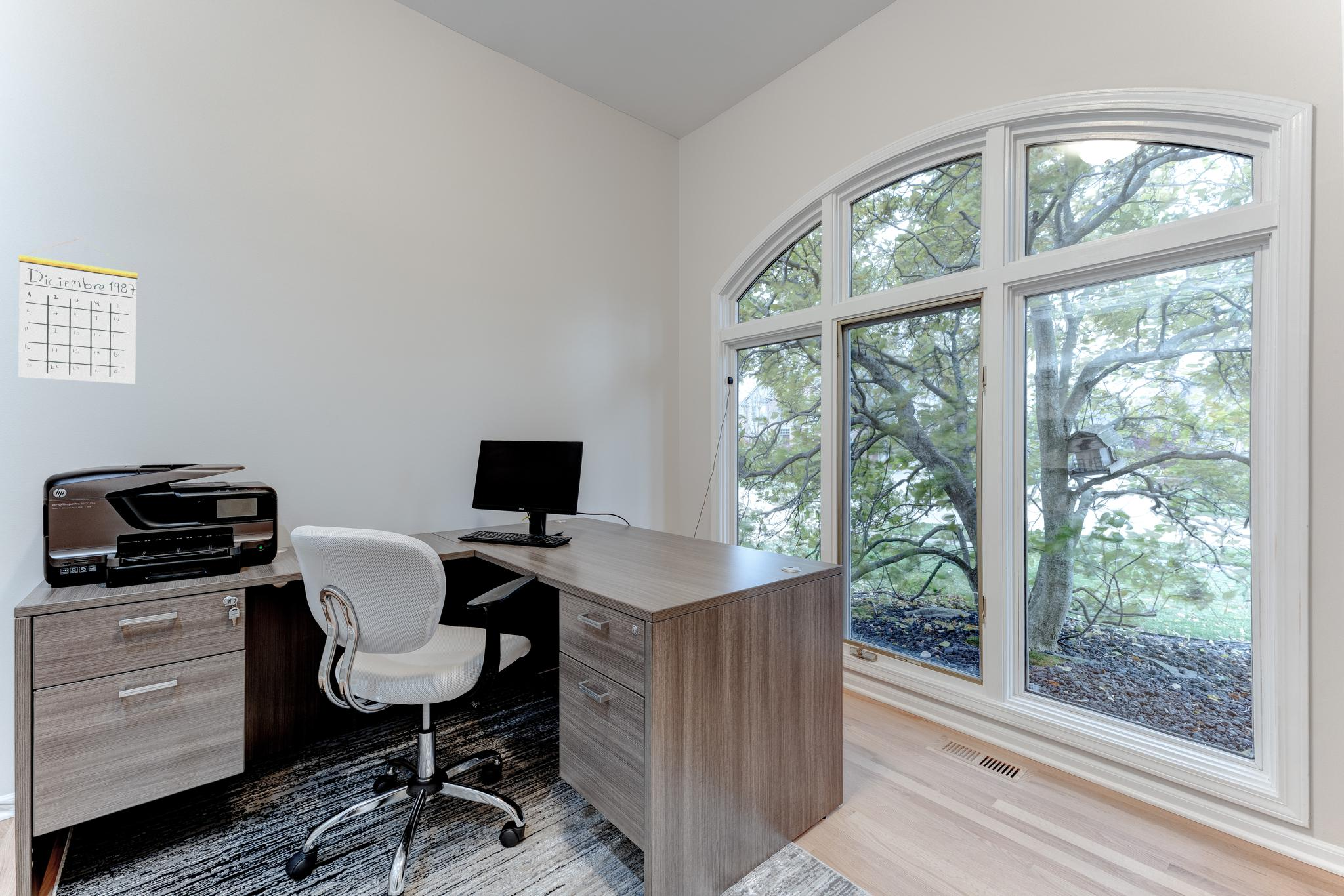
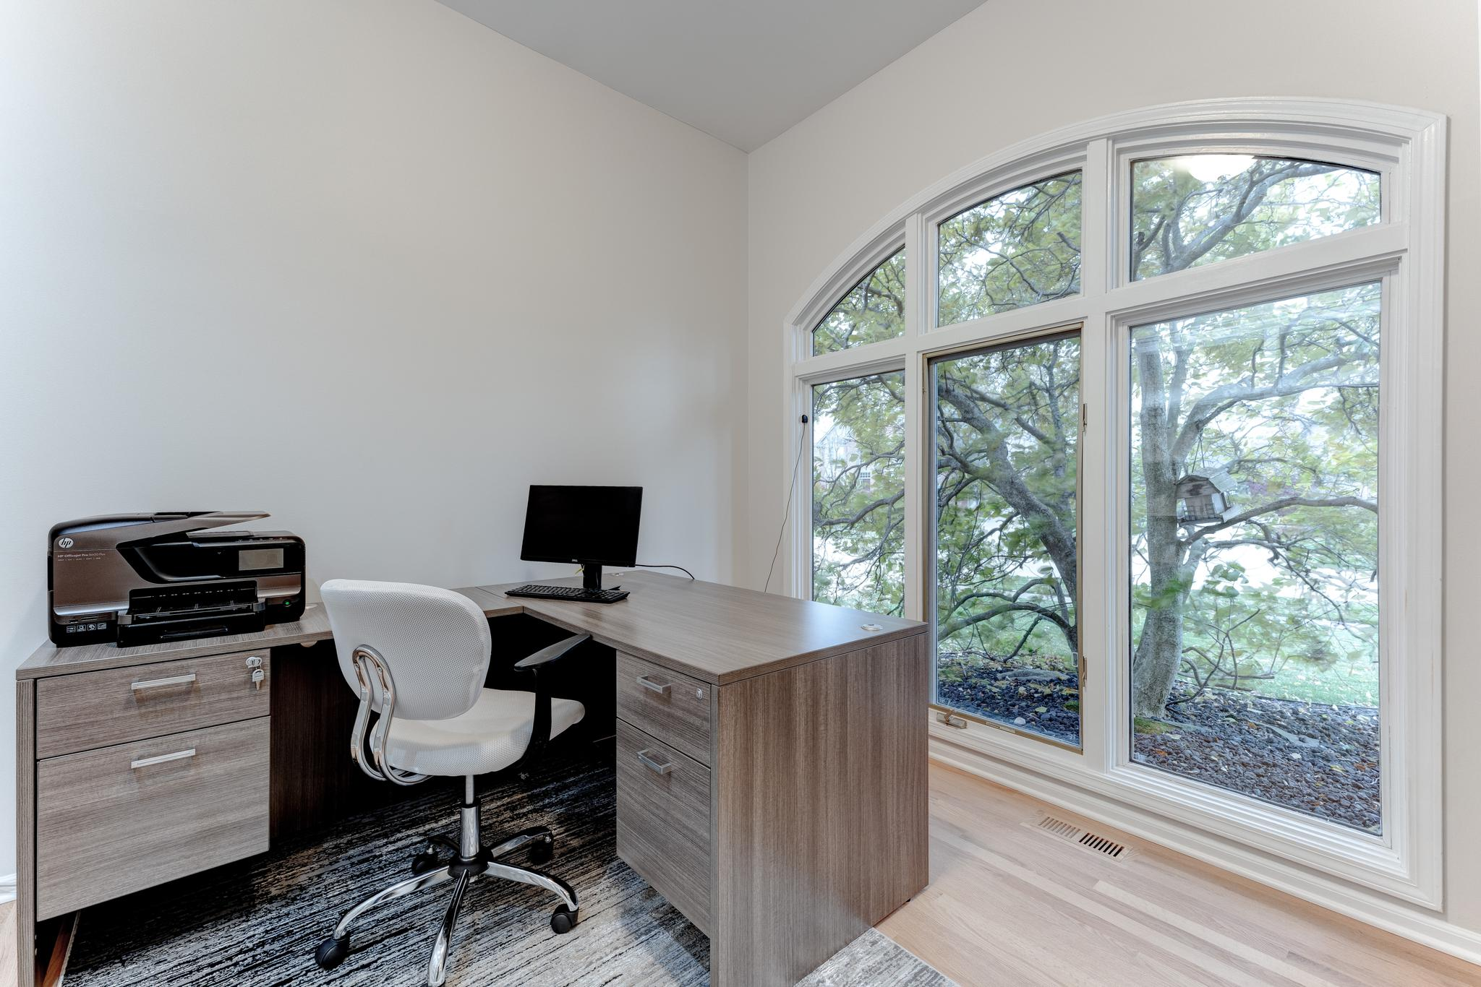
- calendar (81, 308)
